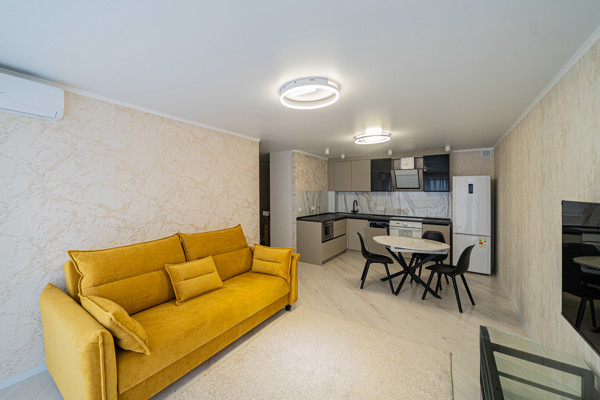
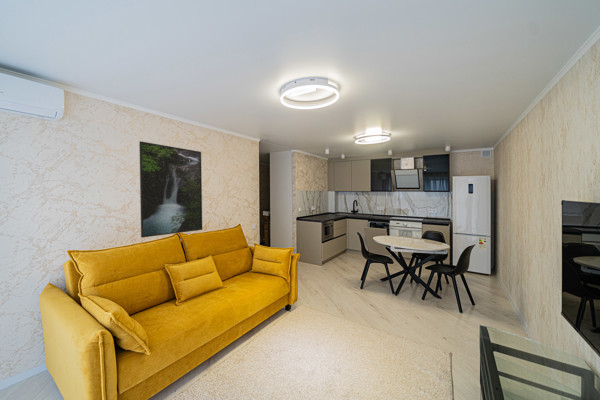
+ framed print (174, 190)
